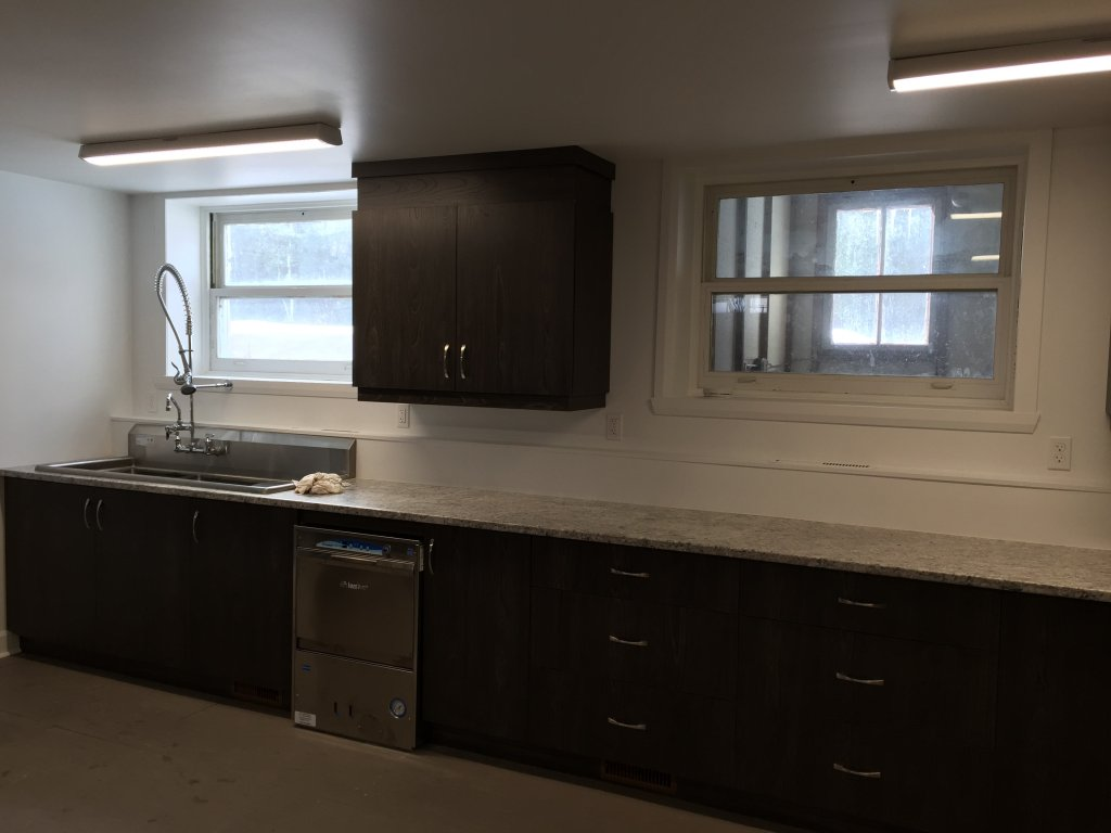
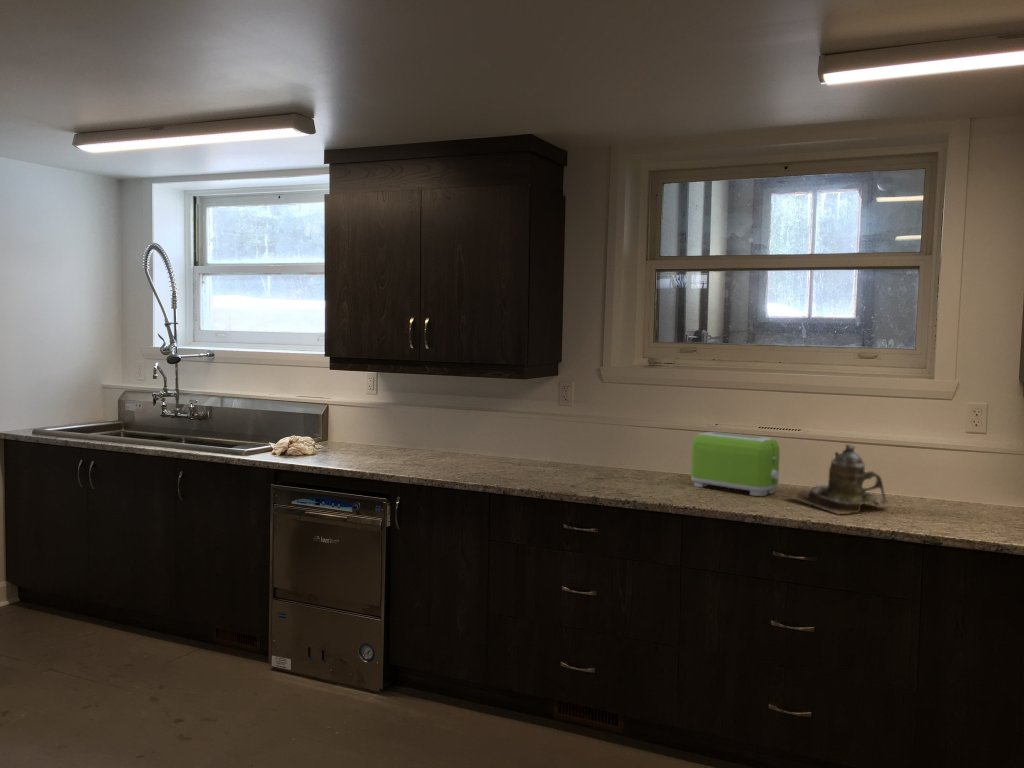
+ teapot (837, 474)
+ toaster (734, 462)
